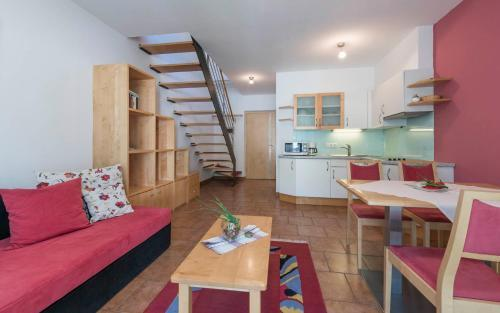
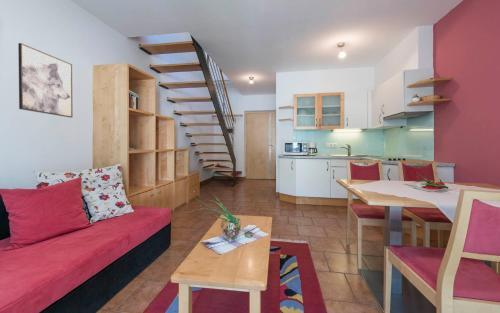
+ wall art (48, 84)
